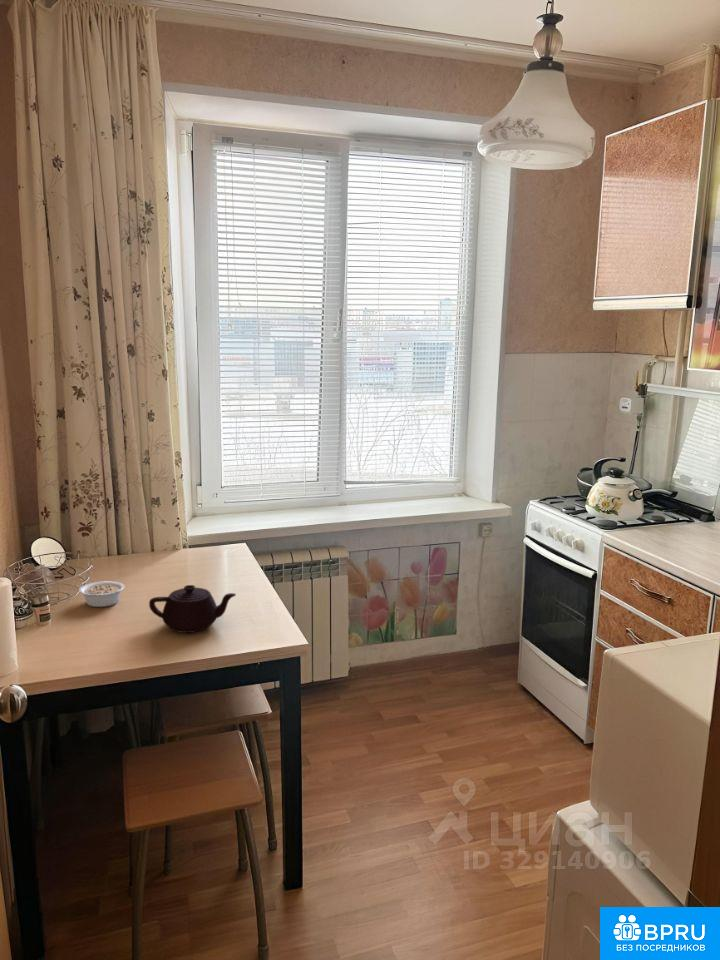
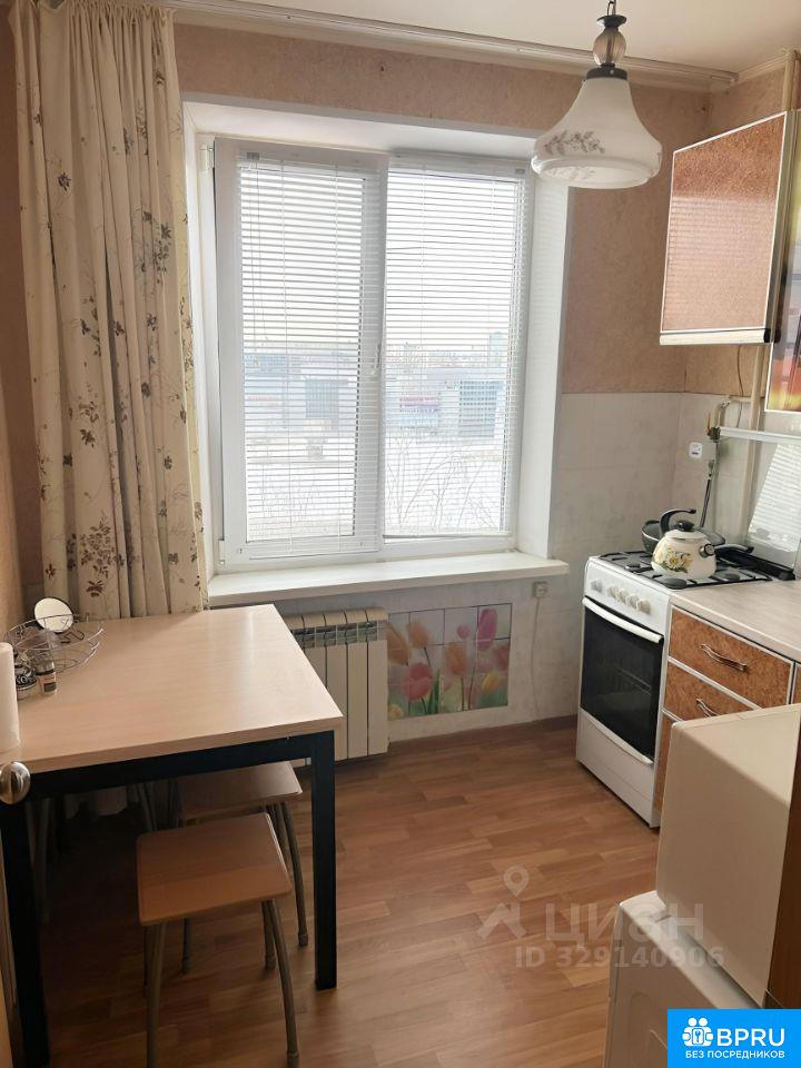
- teapot (192, 606)
- legume (104, 593)
